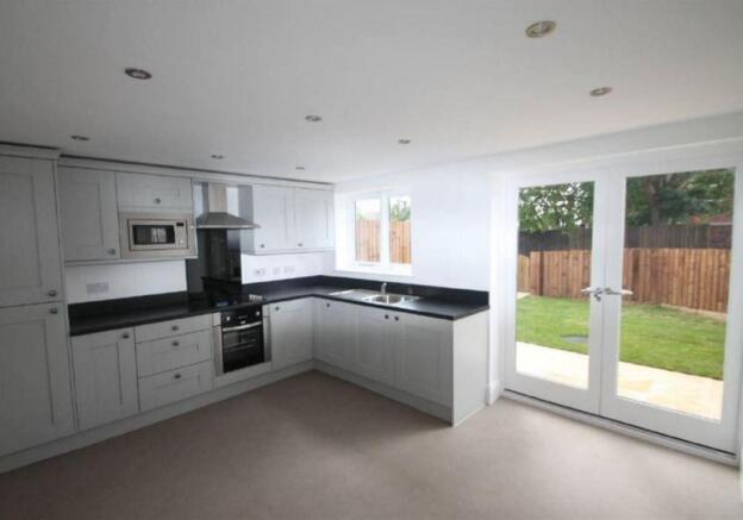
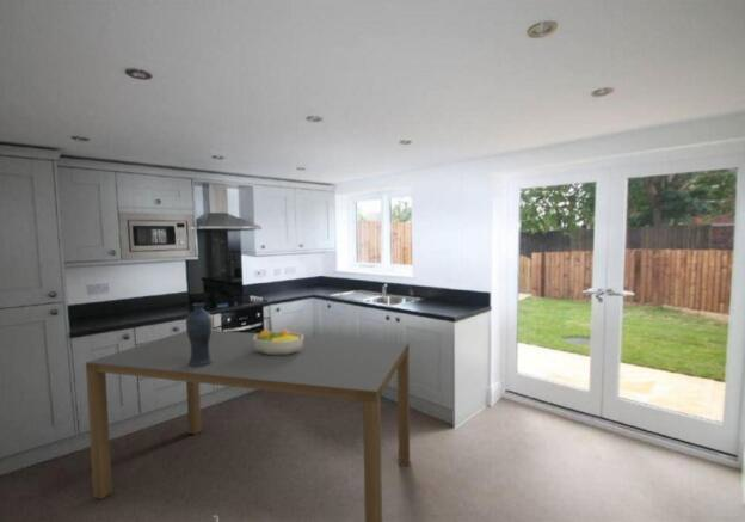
+ vase (199, 333)
+ dining table (265, 389)
+ fruit bowl (278, 339)
